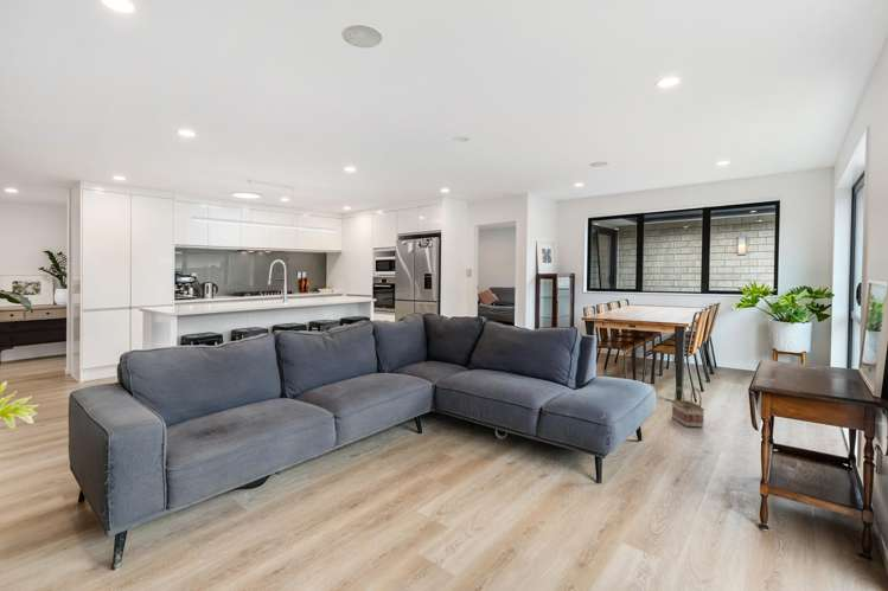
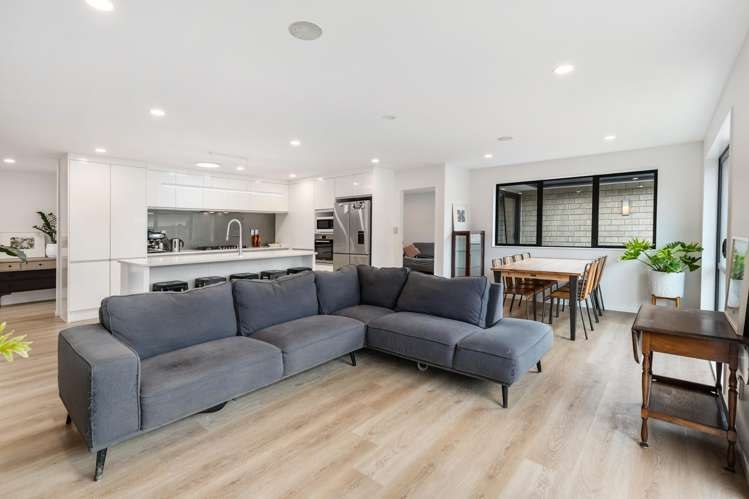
- basket (686, 404)
